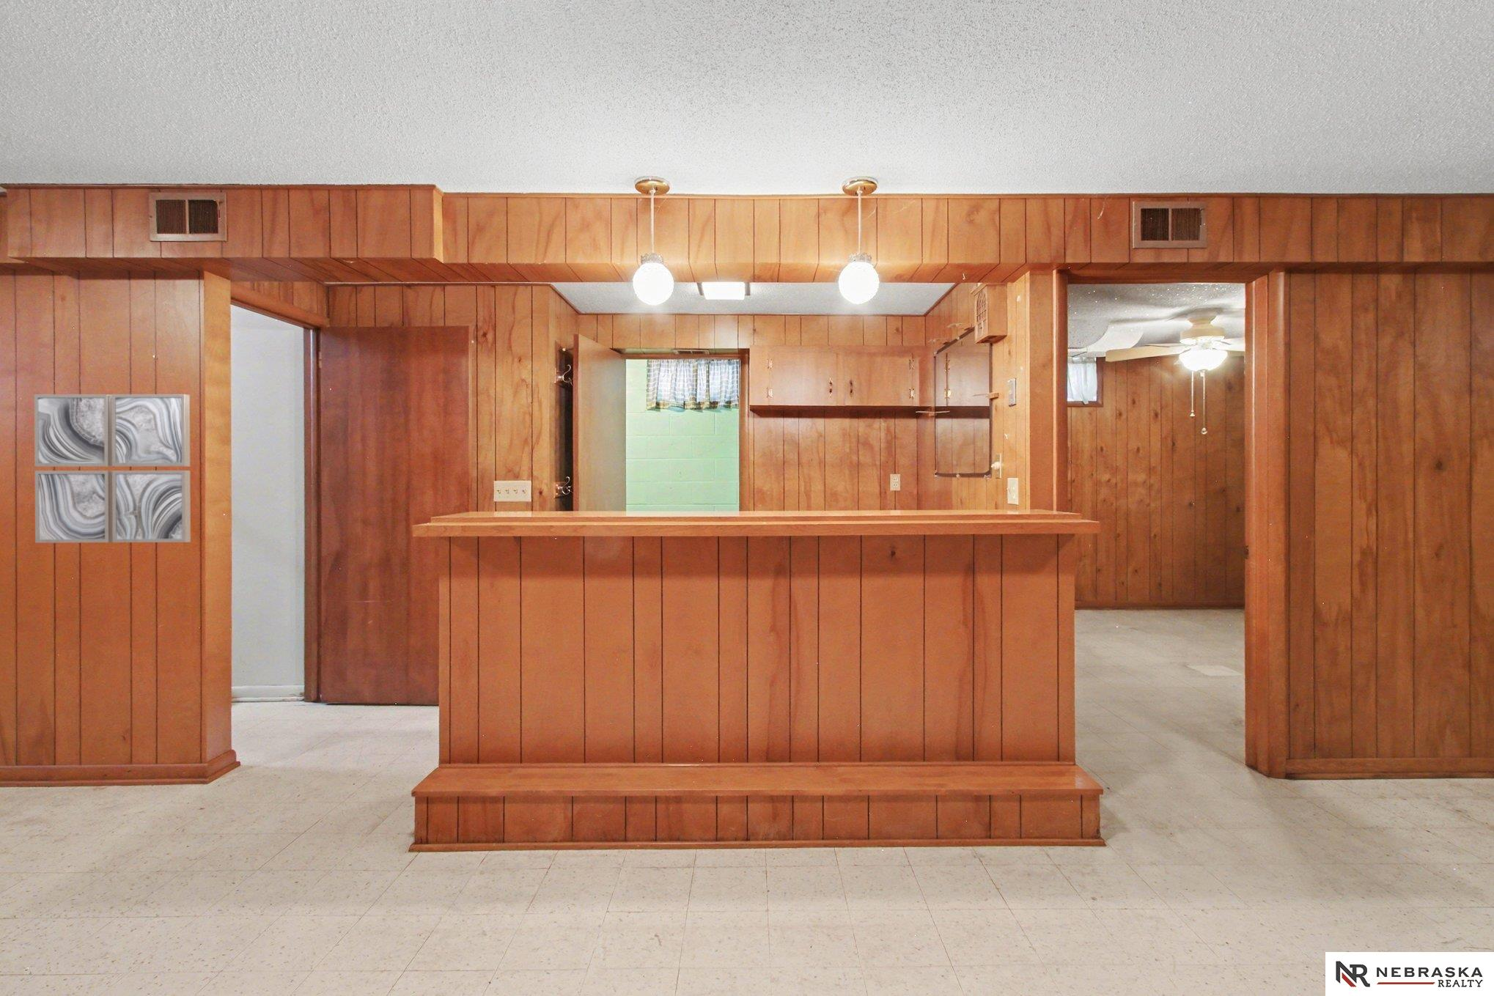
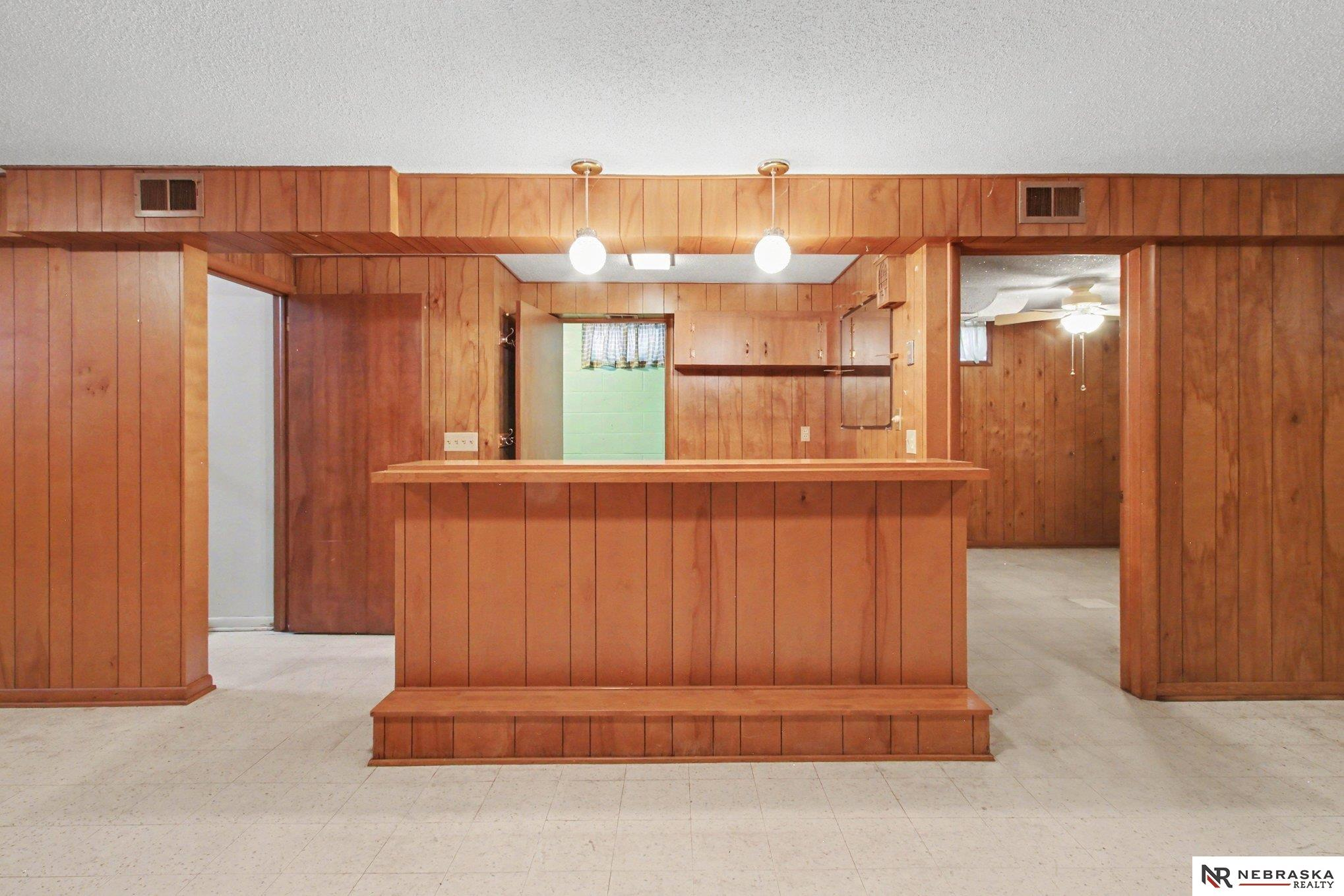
- wall art (113, 466)
